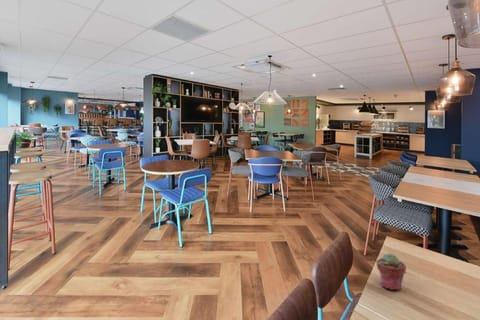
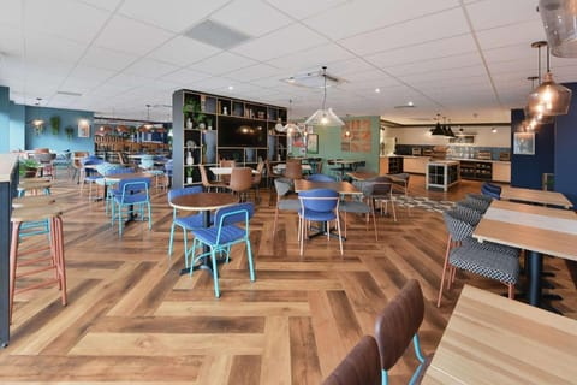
- potted succulent (390, 269)
